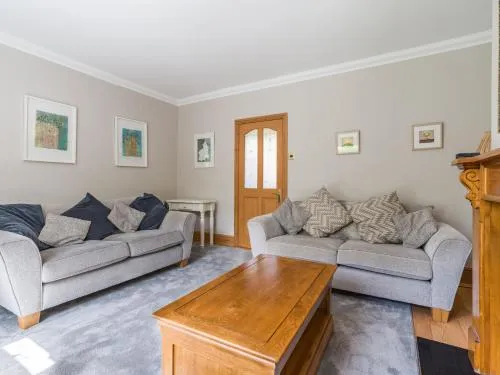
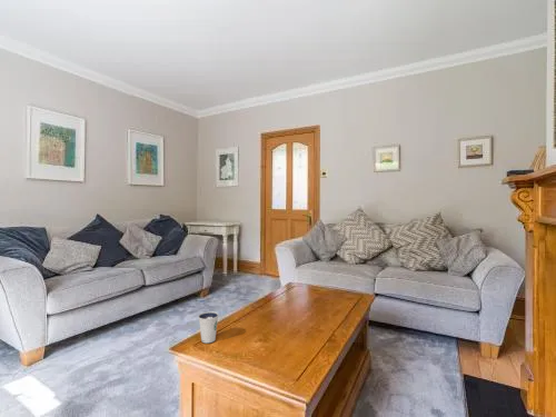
+ dixie cup (208, 327)
